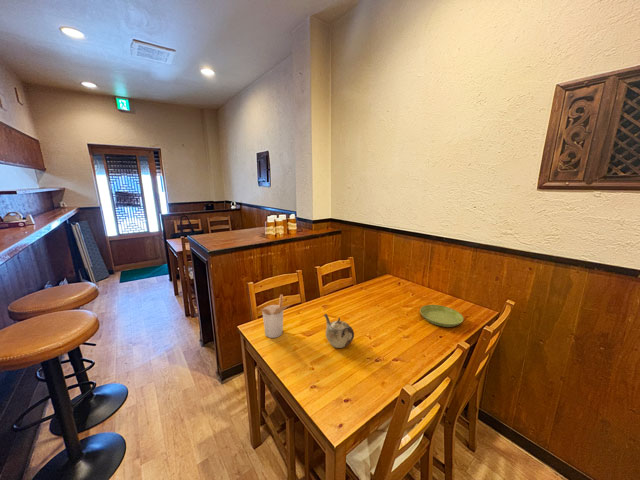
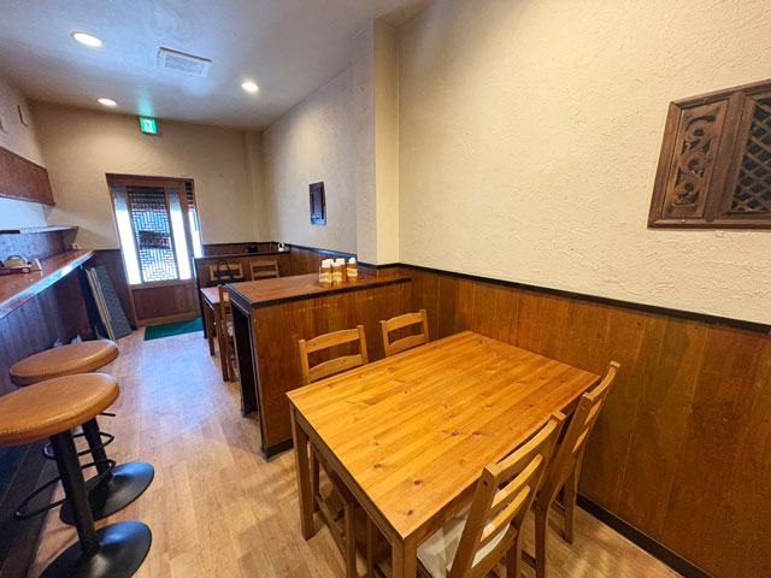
- saucer (440, 316)
- utensil holder (276, 317)
- teapot (337, 329)
